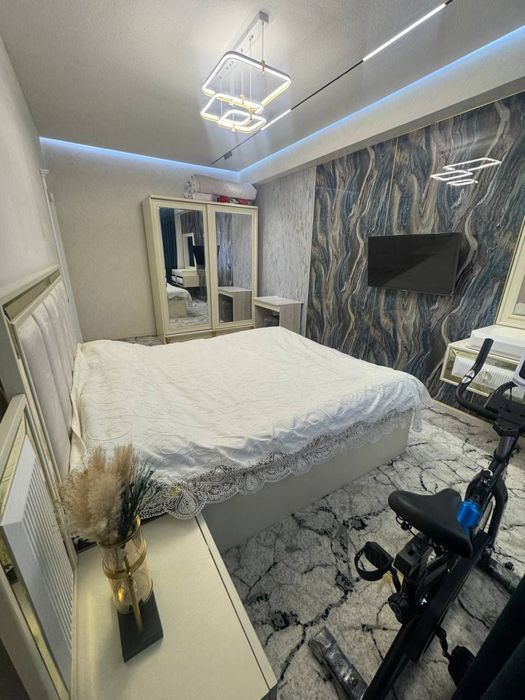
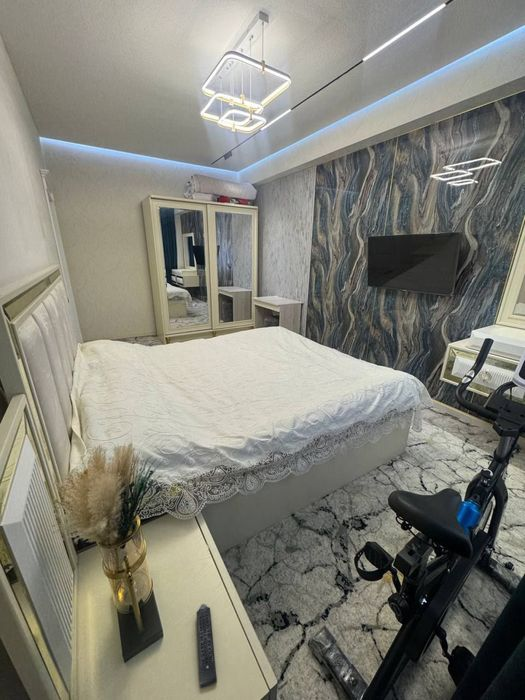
+ remote control (205, 640)
